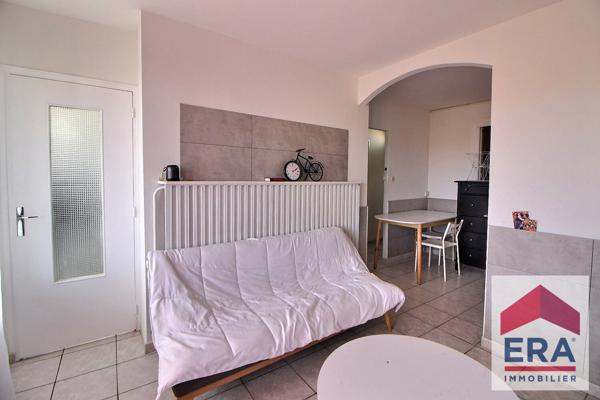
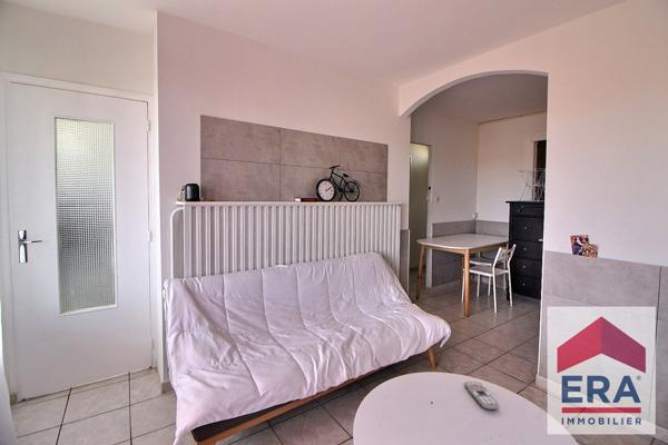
+ remote control (481, 395)
